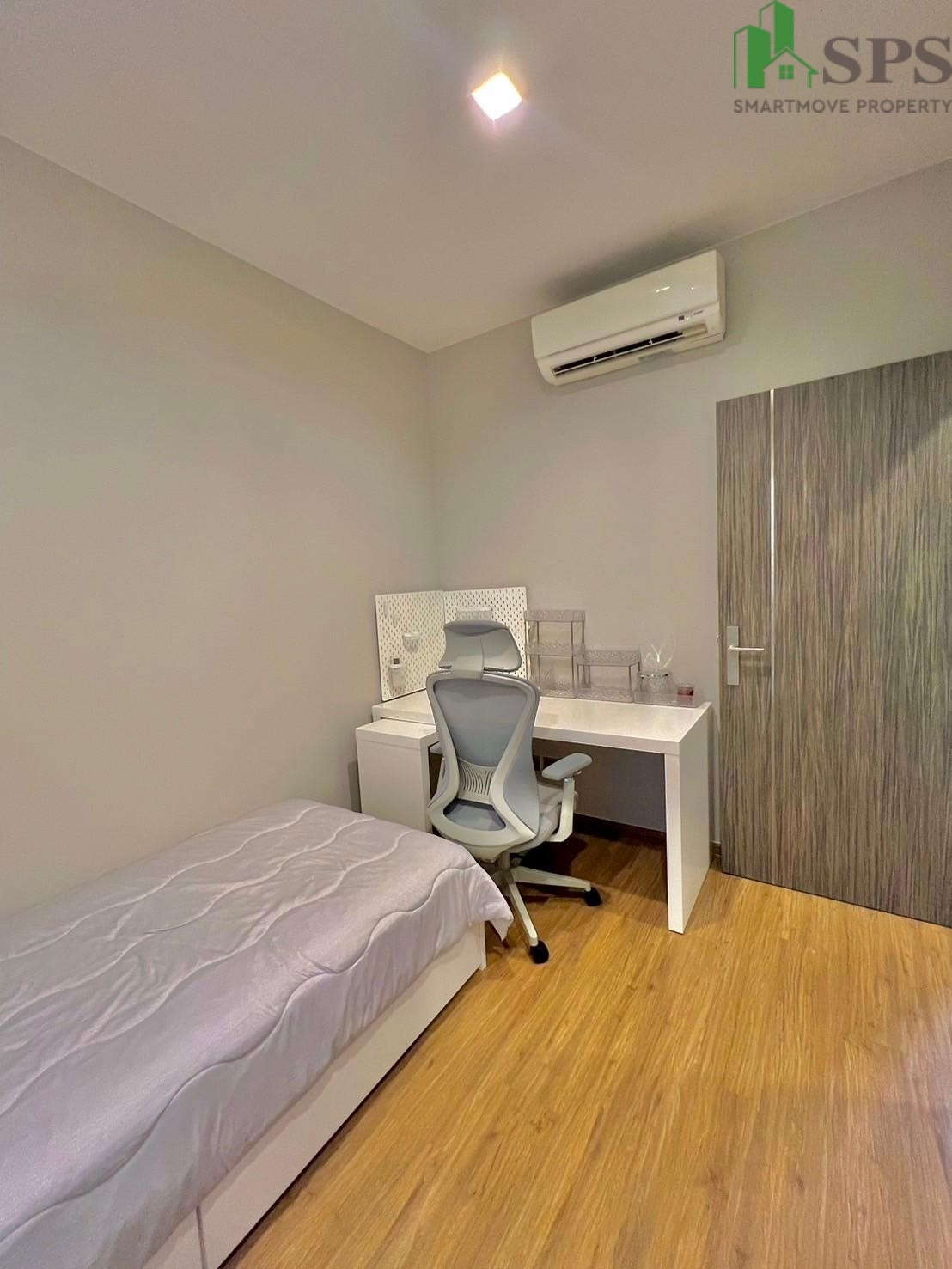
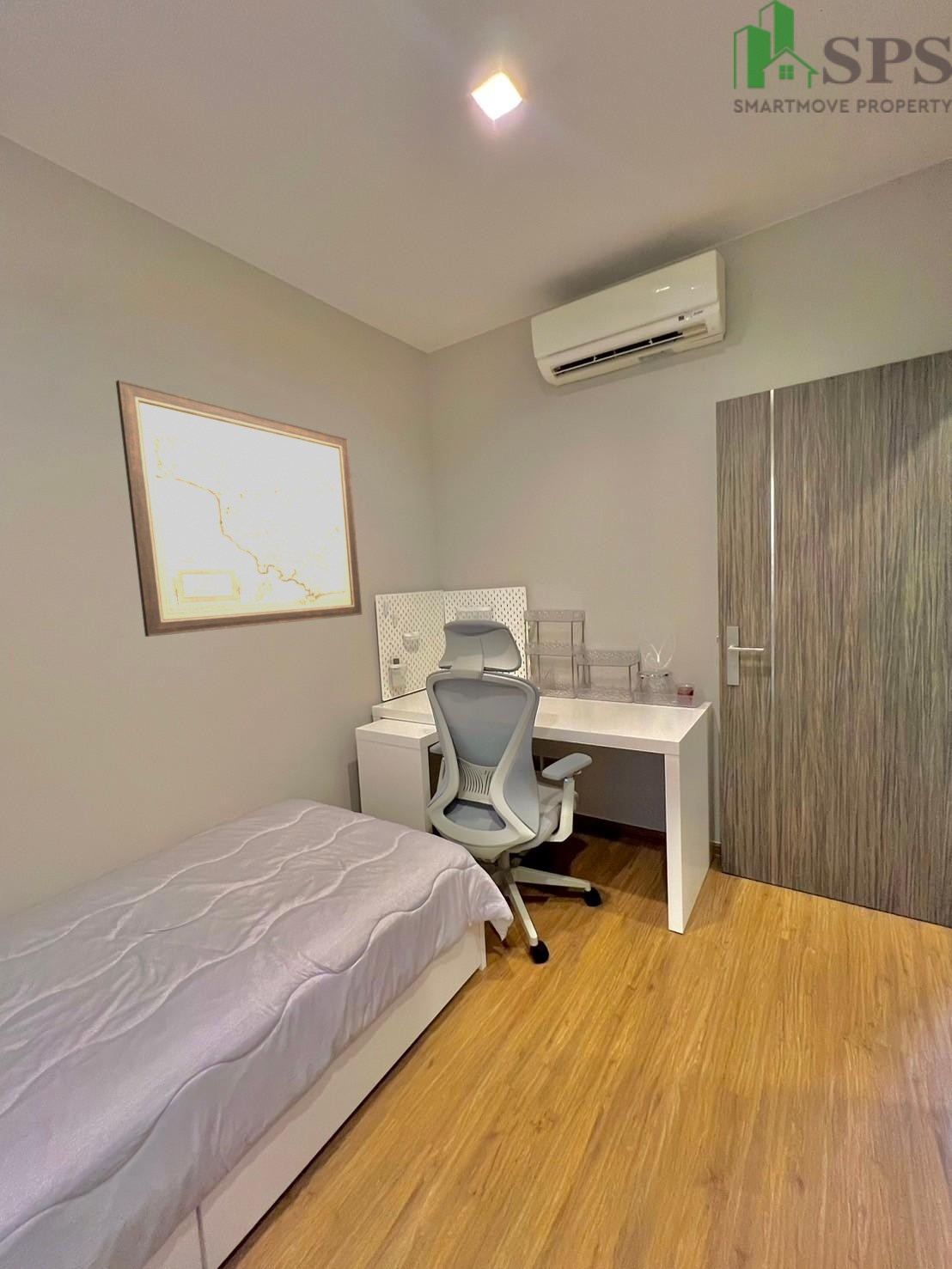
+ wall art (263, 521)
